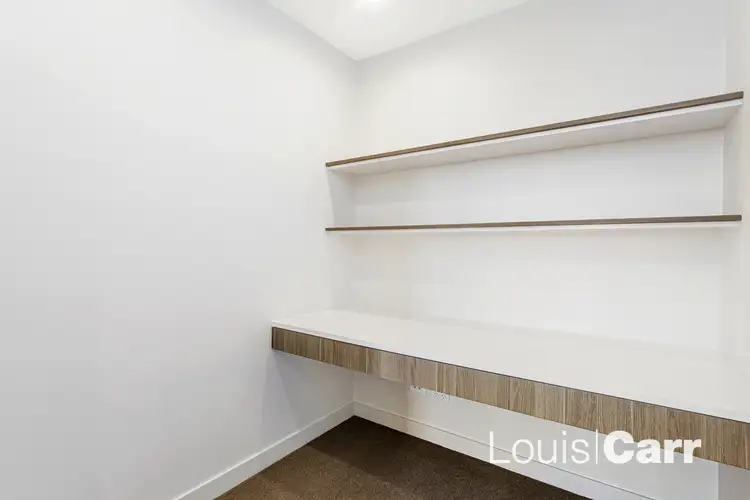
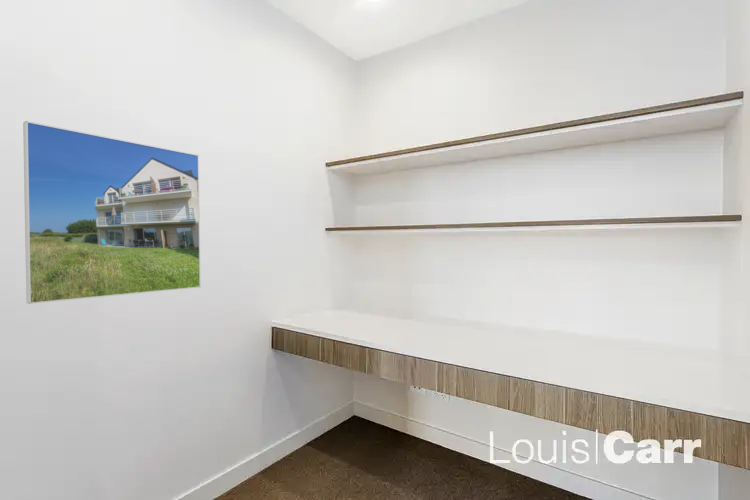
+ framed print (125, 217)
